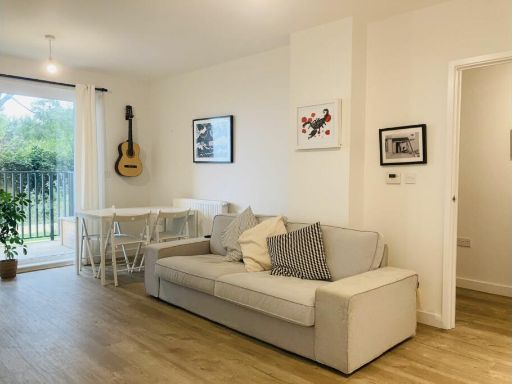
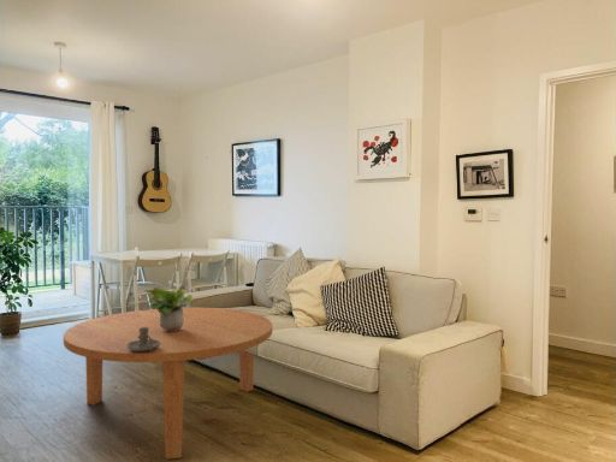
+ coffee table (173, 368)
+ candle holder (144, 338)
+ potted plant (167, 307)
